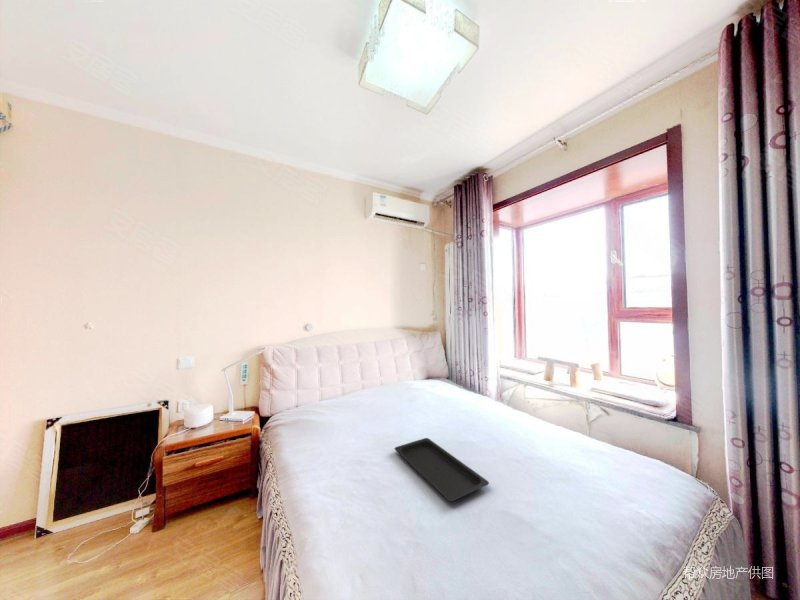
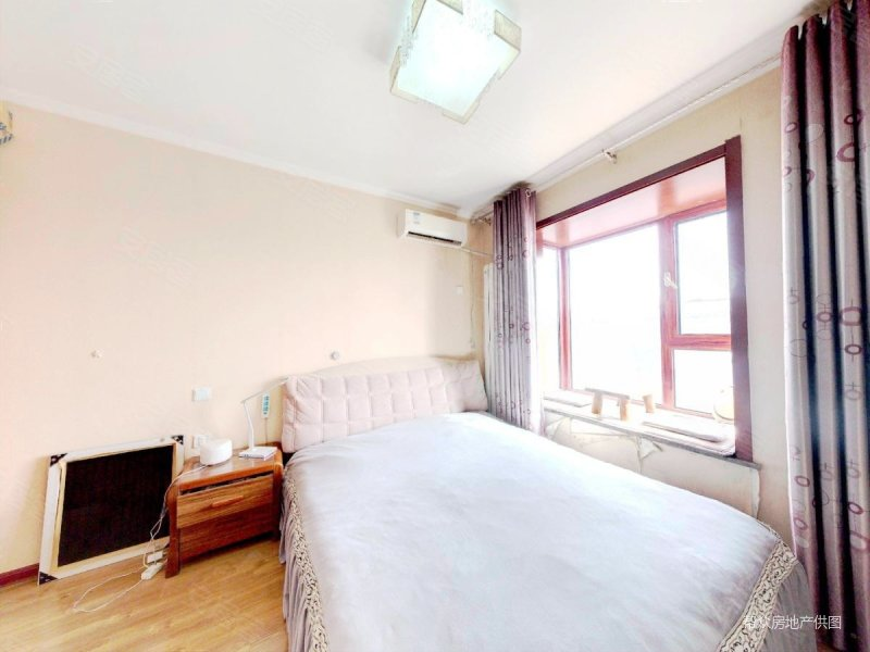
- serving tray (436, 465)
